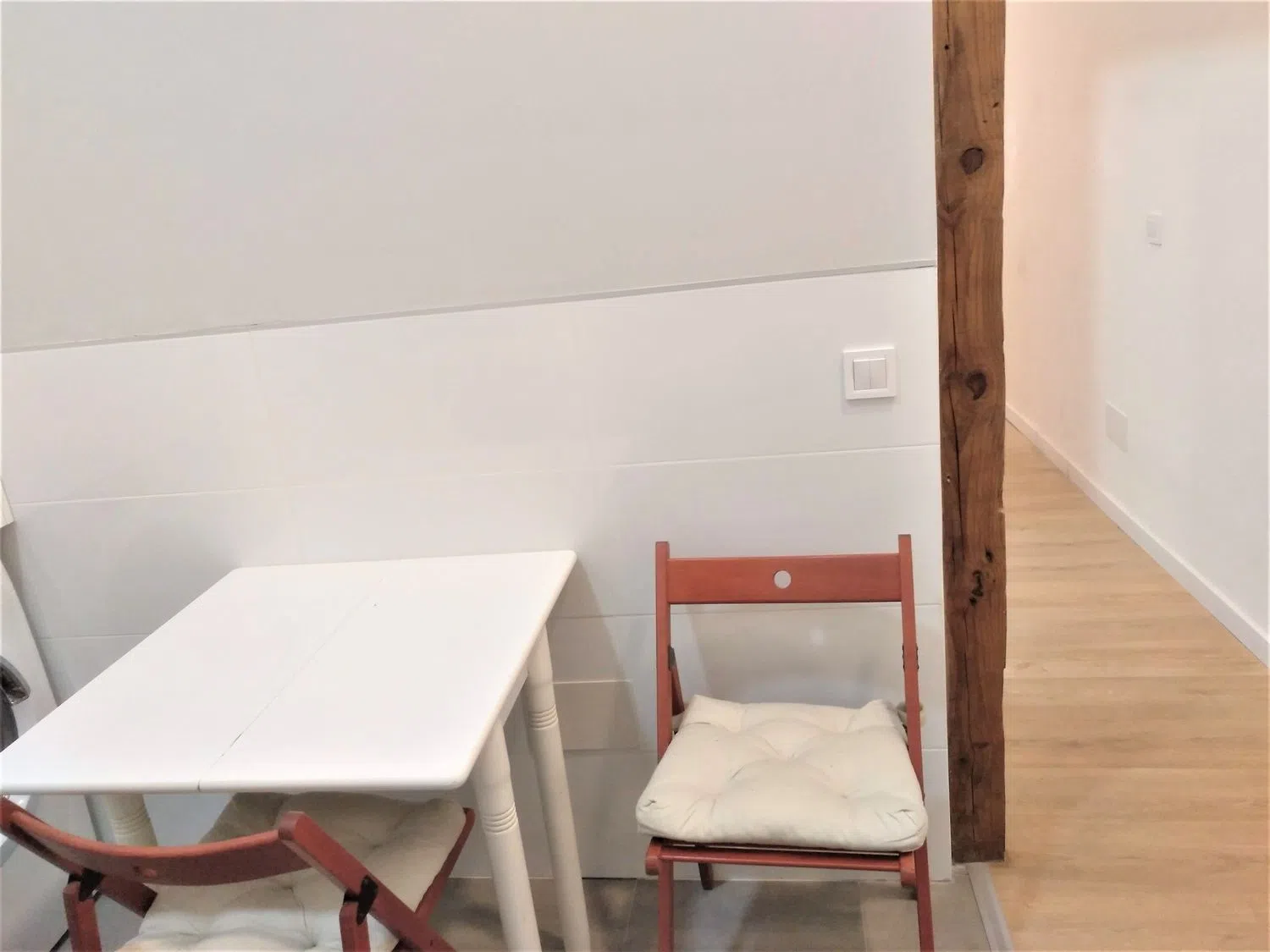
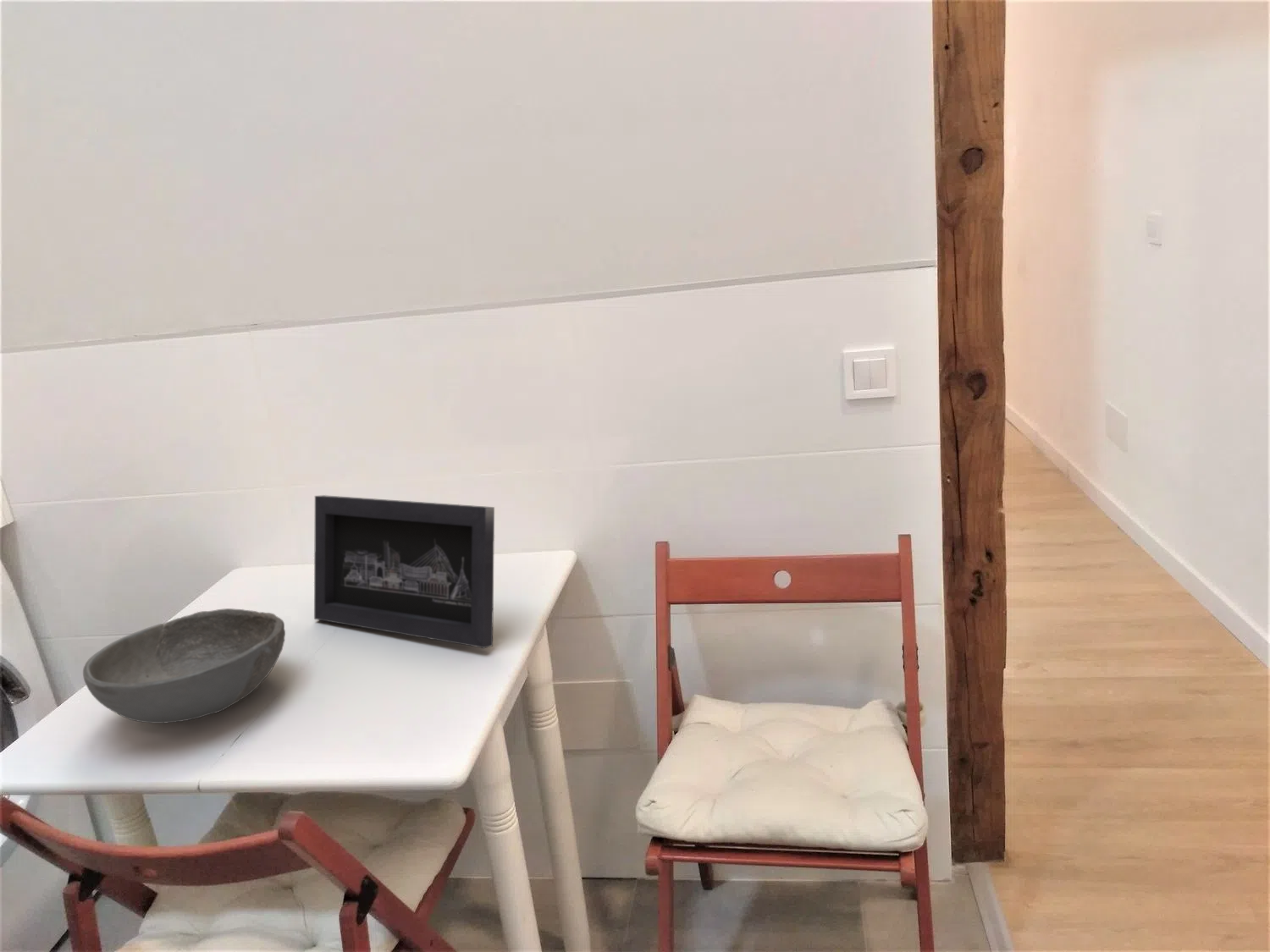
+ bowl (191, 674)
+ picture frame (405, 563)
